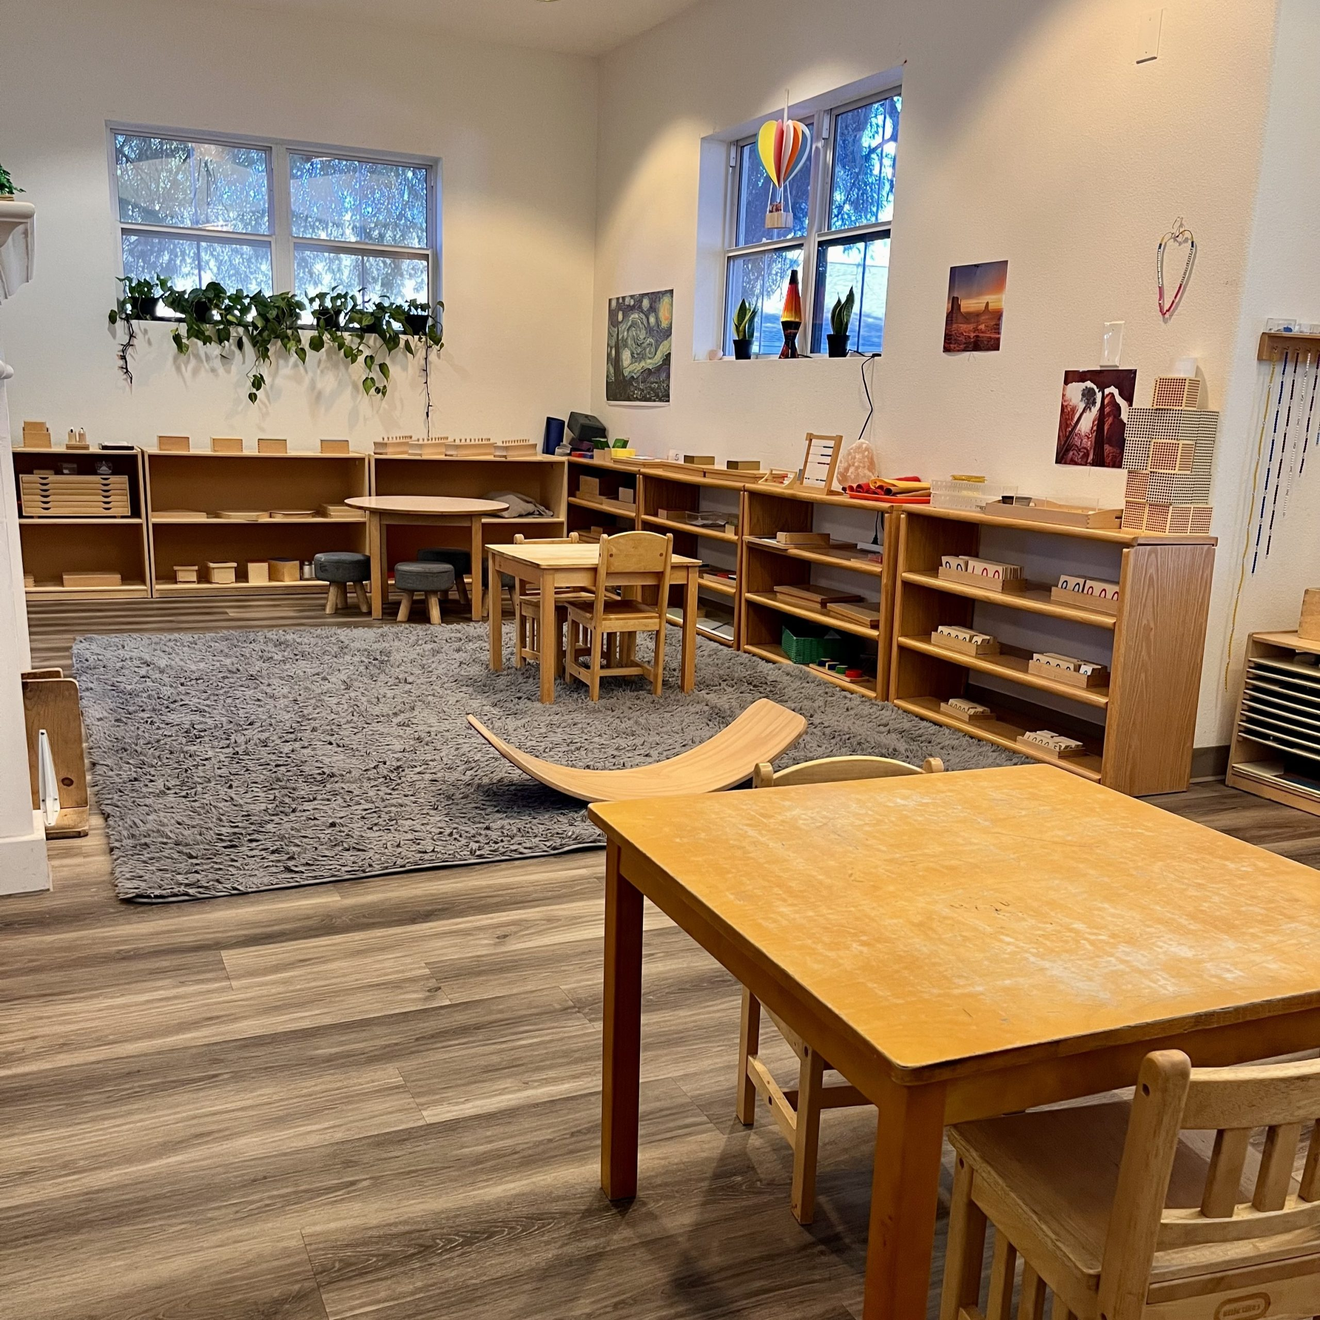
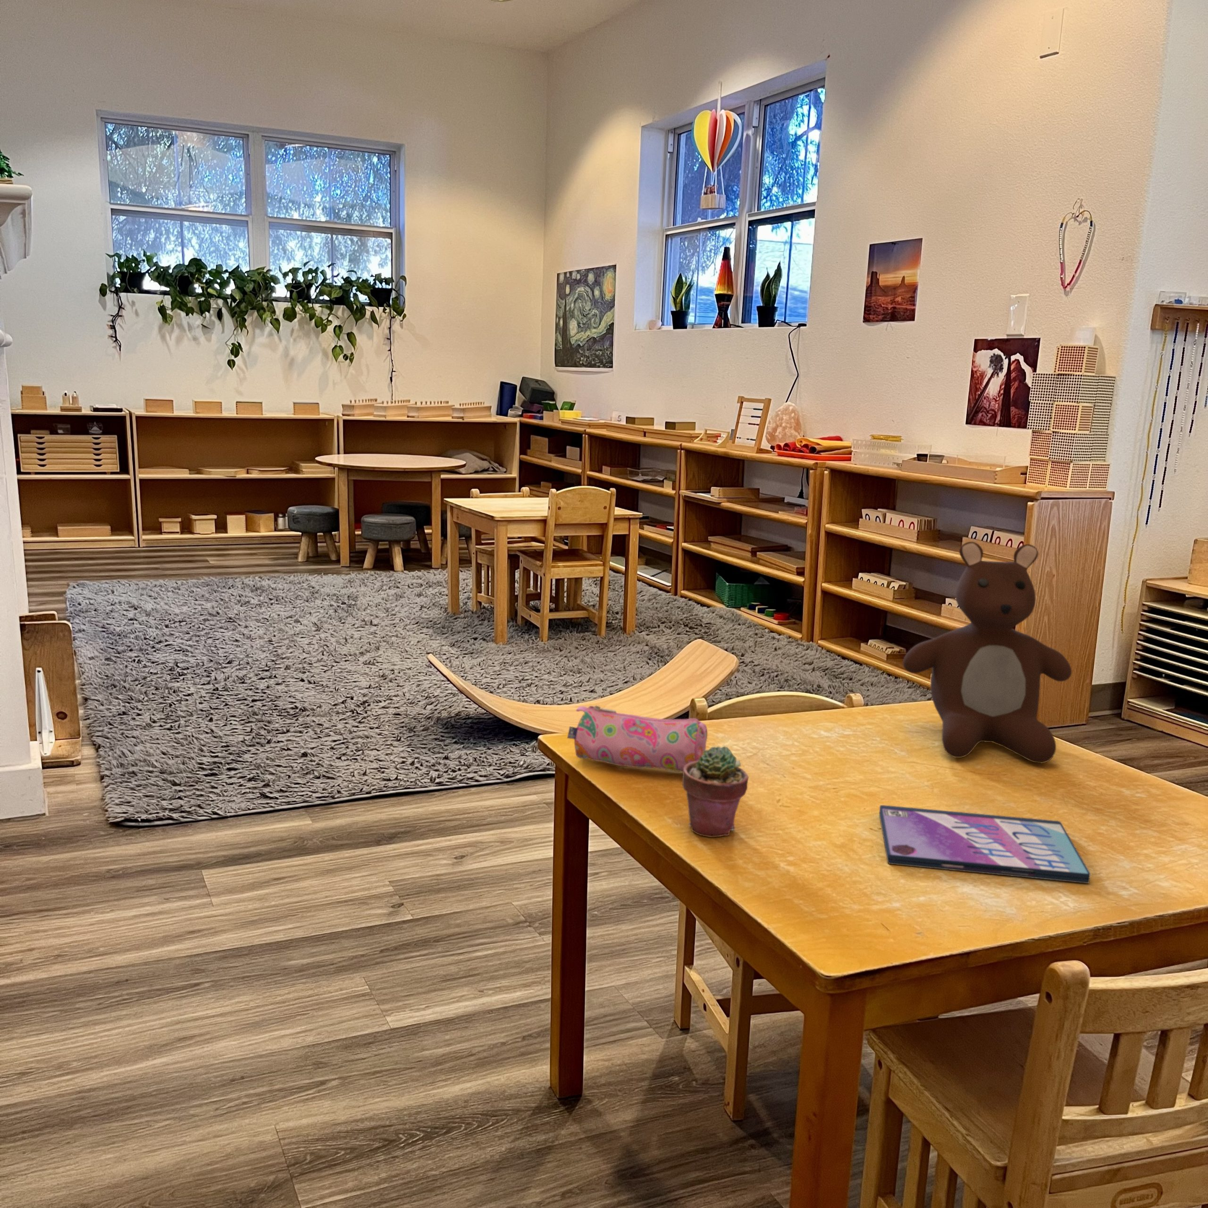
+ pencil case (639, 739)
+ teddy bear (996, 647)
+ video game case (977, 842)
+ potted succulent (715, 788)
